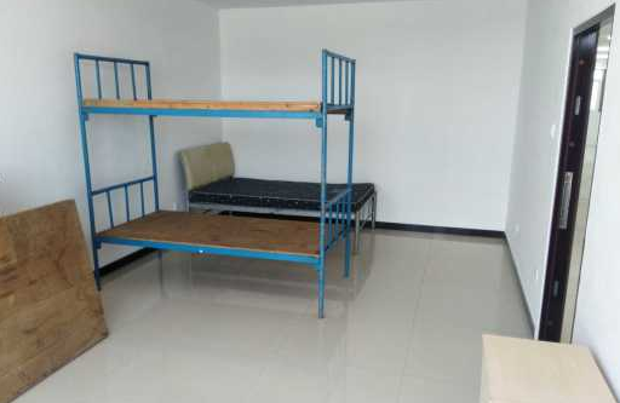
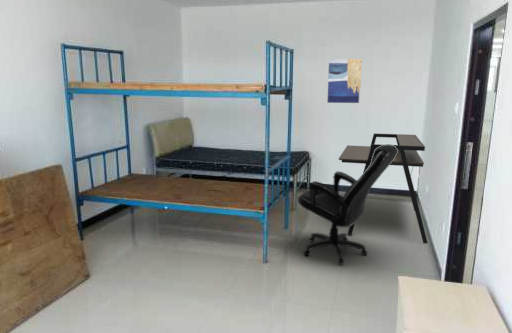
+ desk (390, 164)
+ office chair (344, 198)
+ wall art (344, 81)
